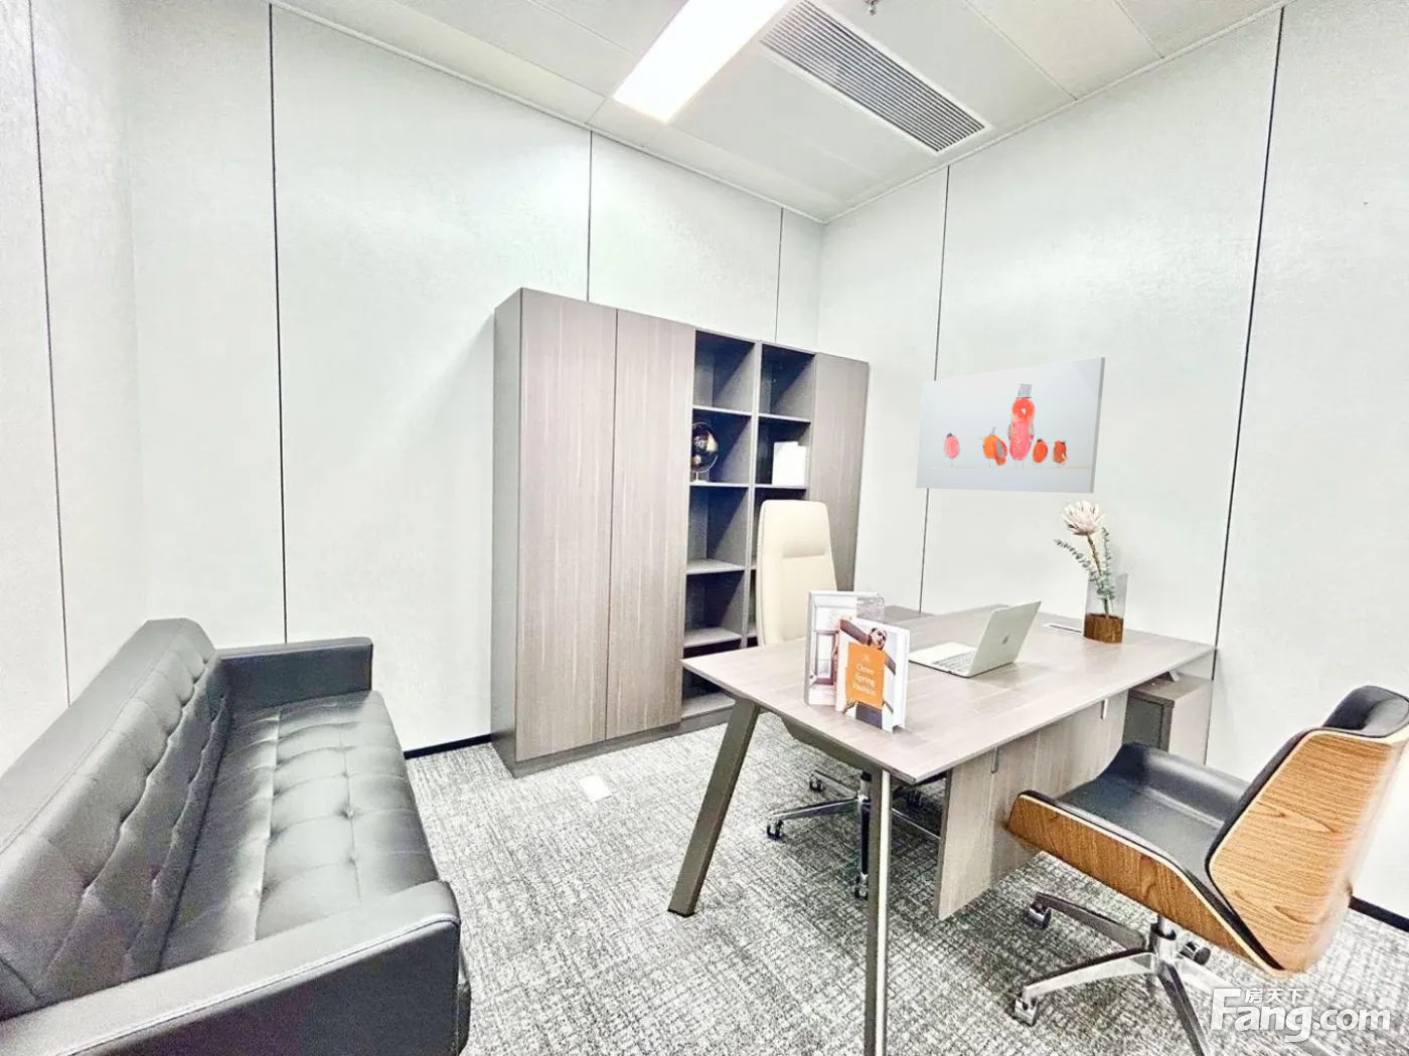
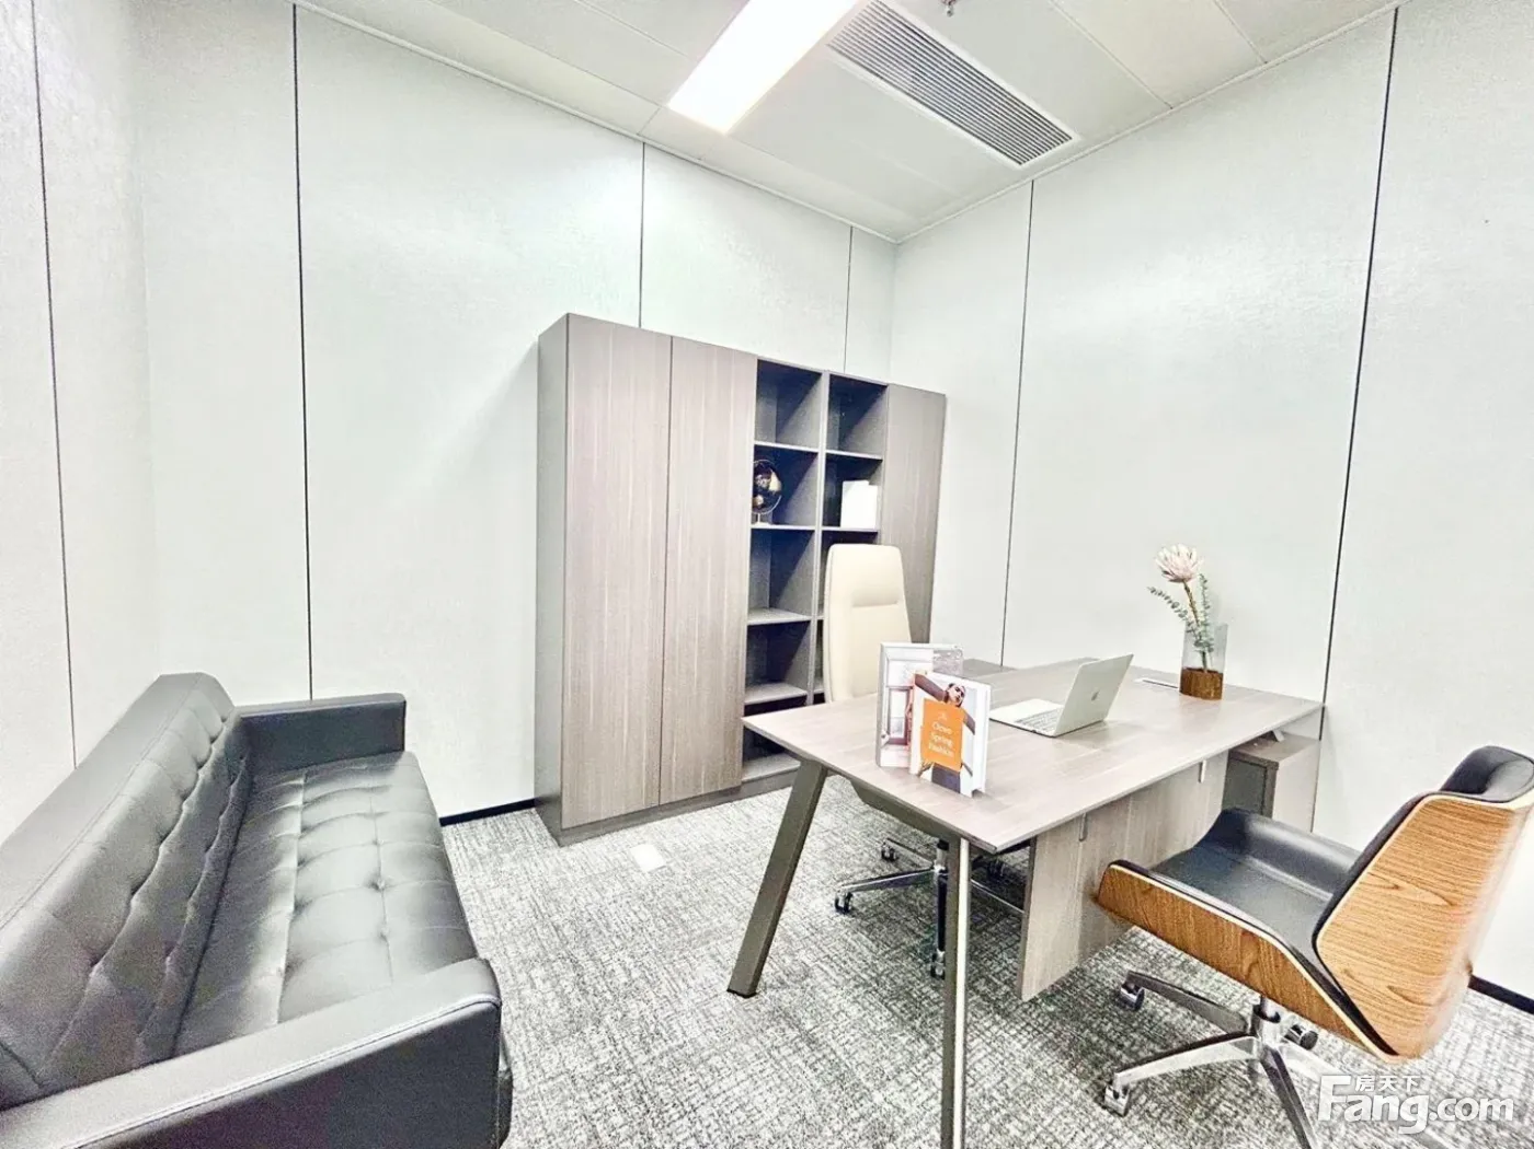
- wall art (997, 430)
